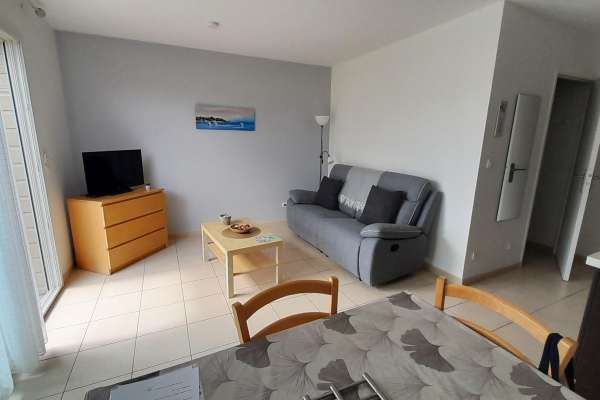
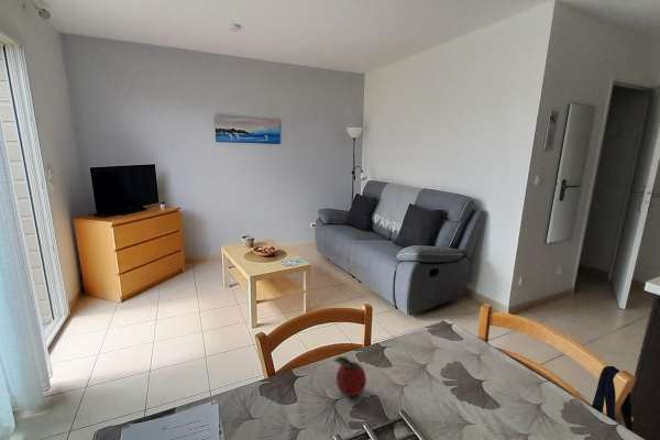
+ fruit (349, 375)
